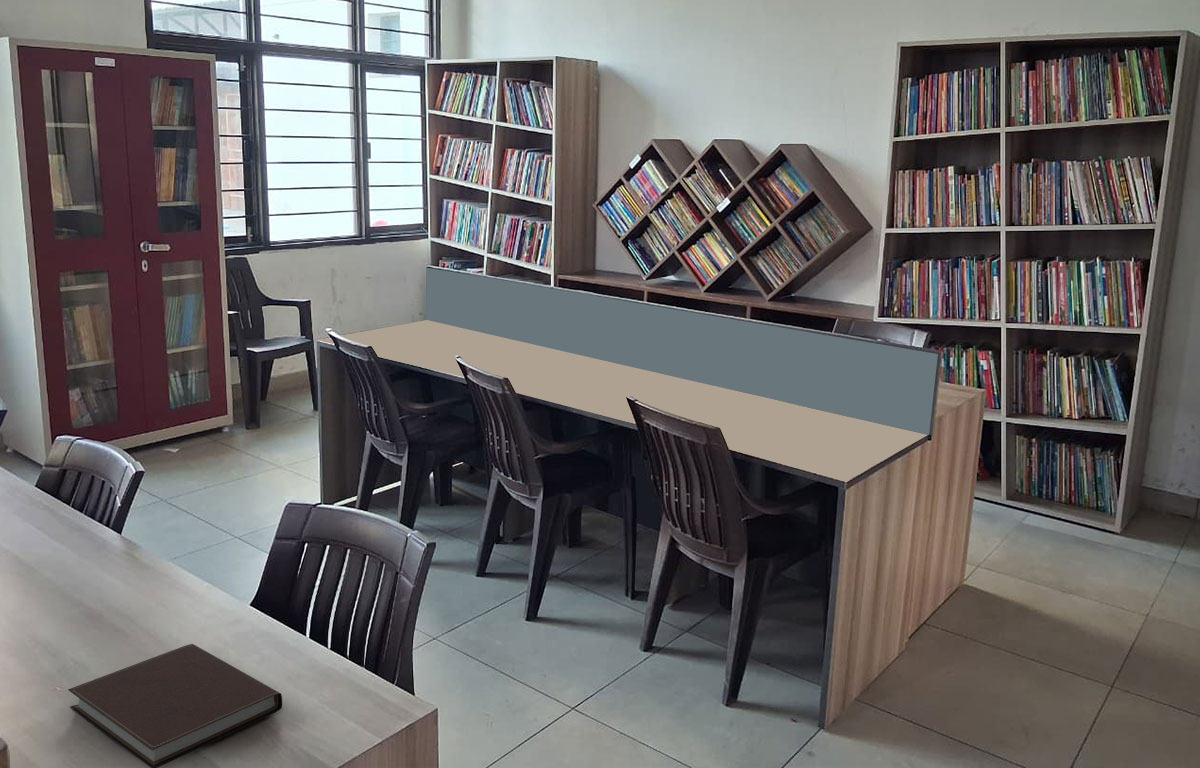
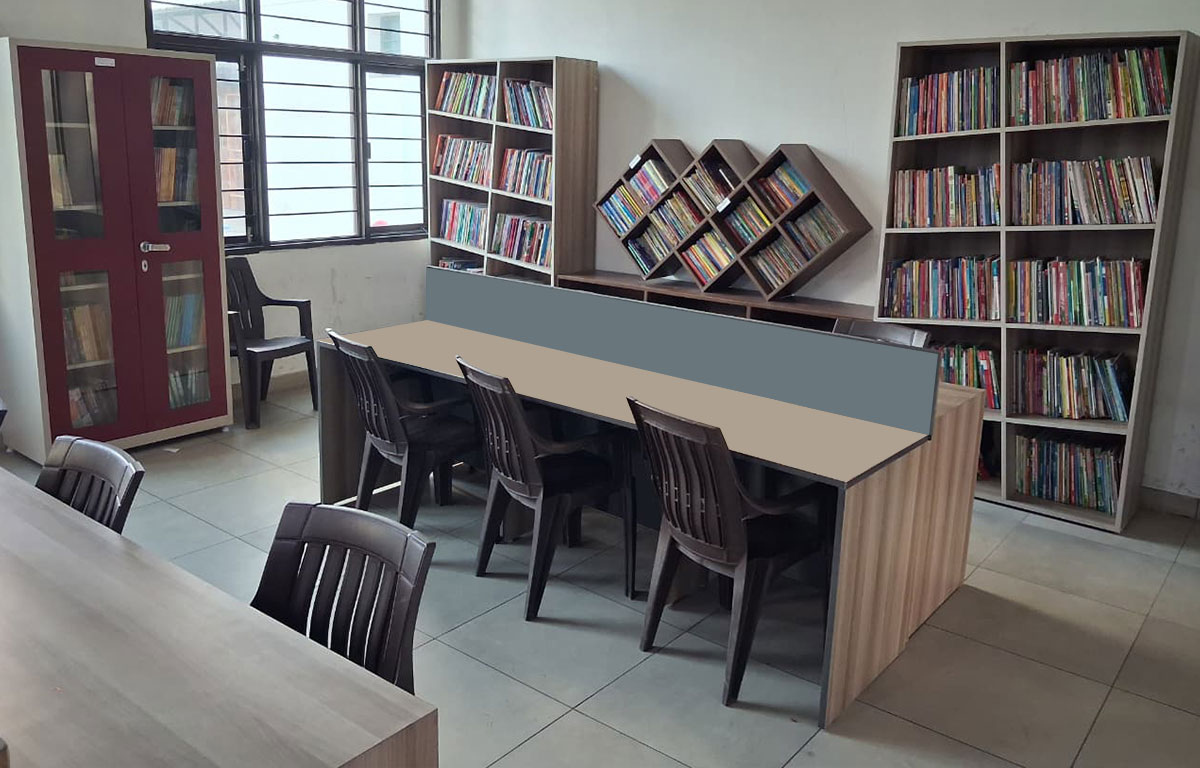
- notebook (175, 699)
